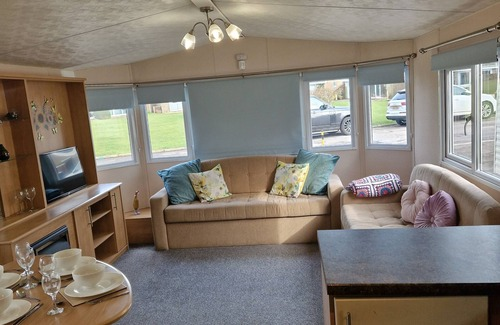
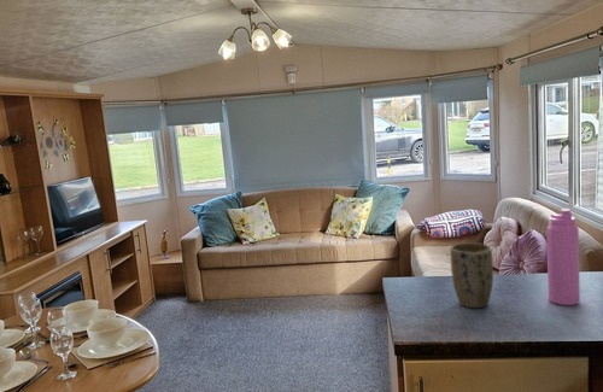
+ plant pot (472, 275)
+ water bottle (562, 254)
